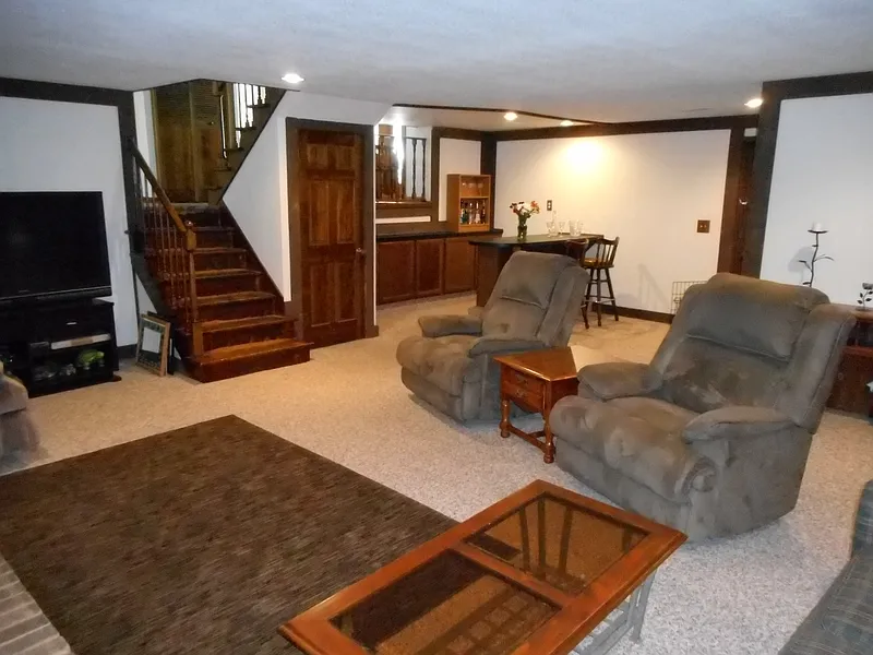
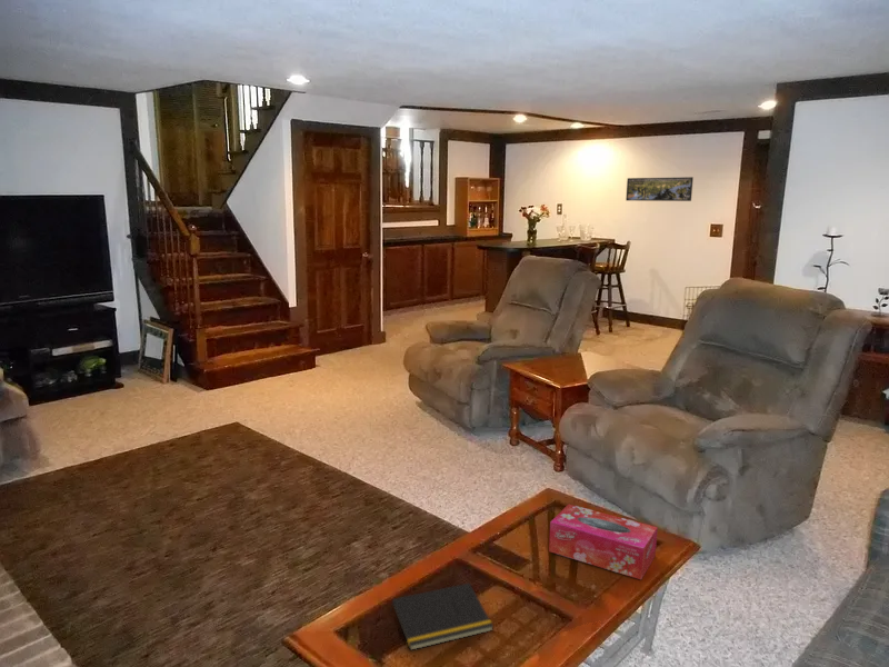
+ notepad (441, 614)
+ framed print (658, 189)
+ tissue box (602, 539)
